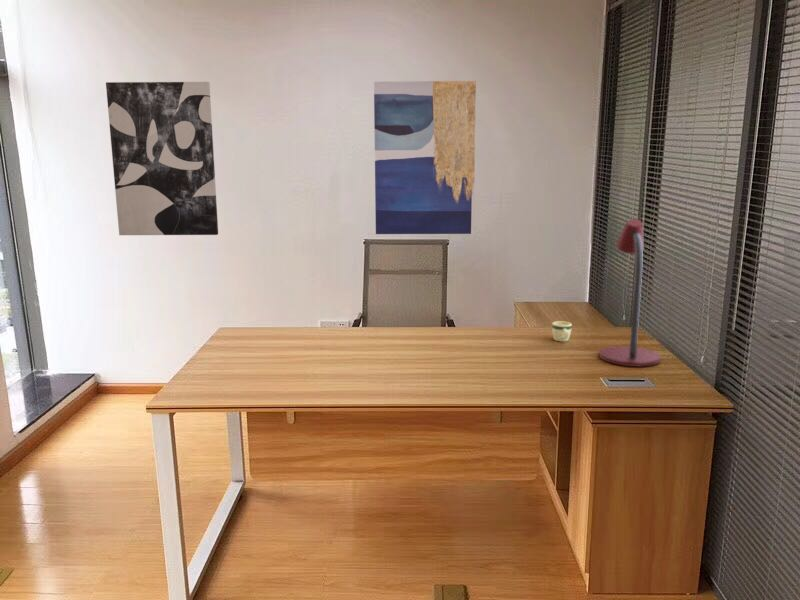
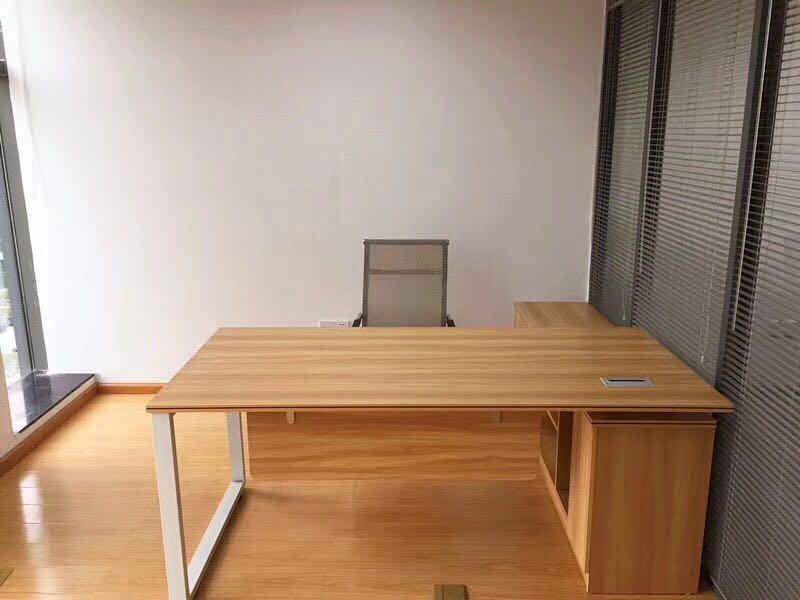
- wall art (163, 160)
- desk lamp (634, 289)
- mug (562, 332)
- wall art (424, 159)
